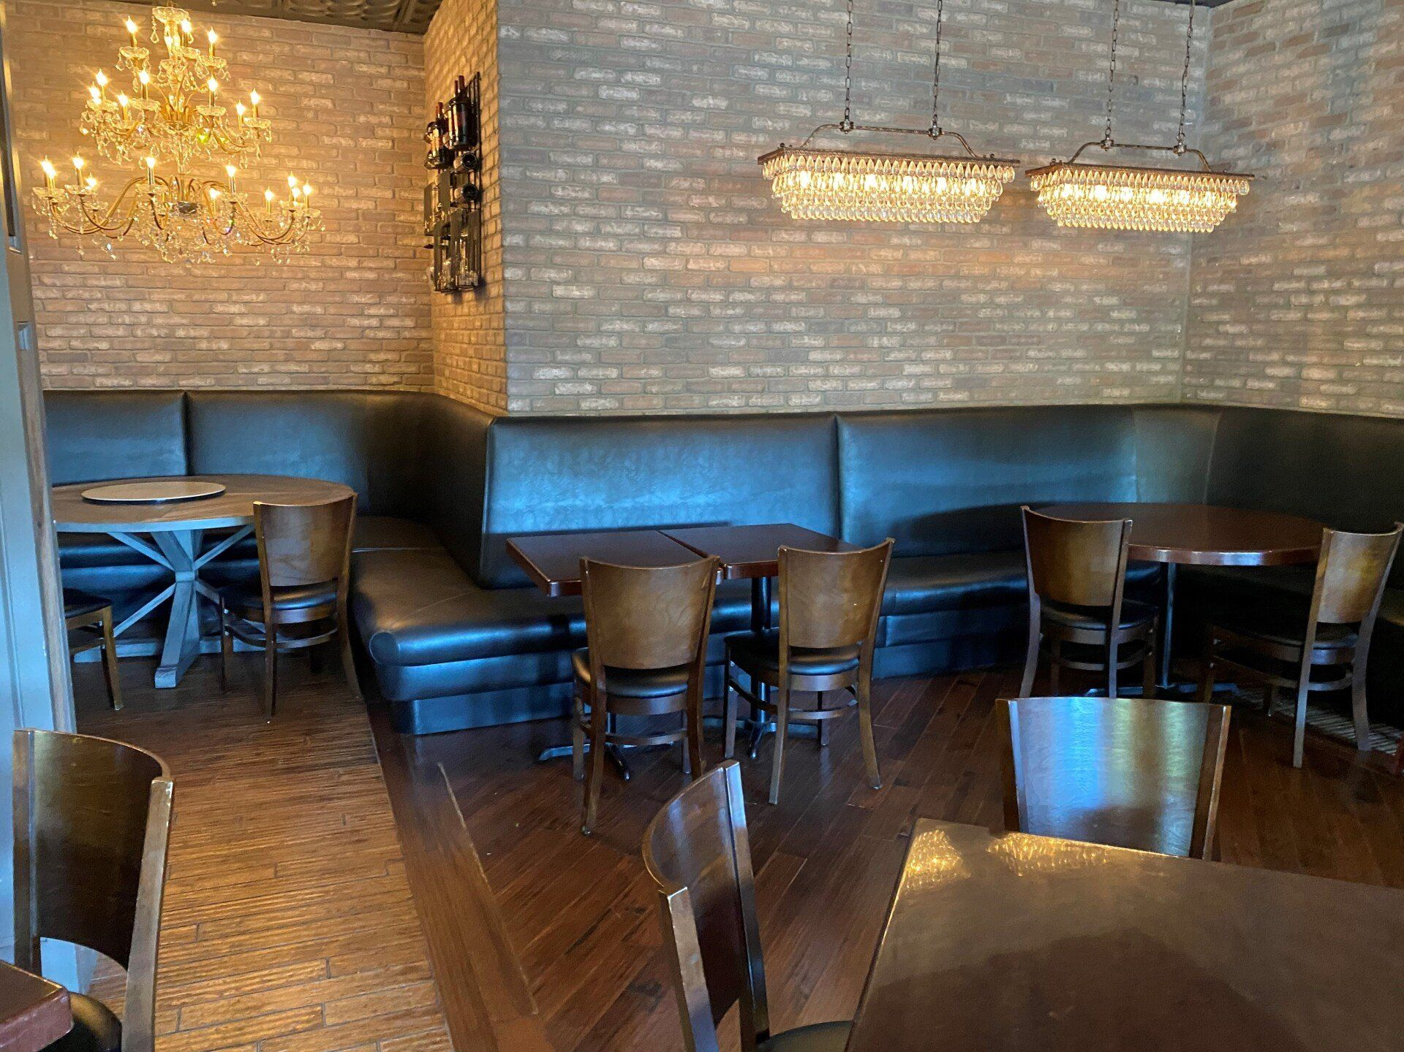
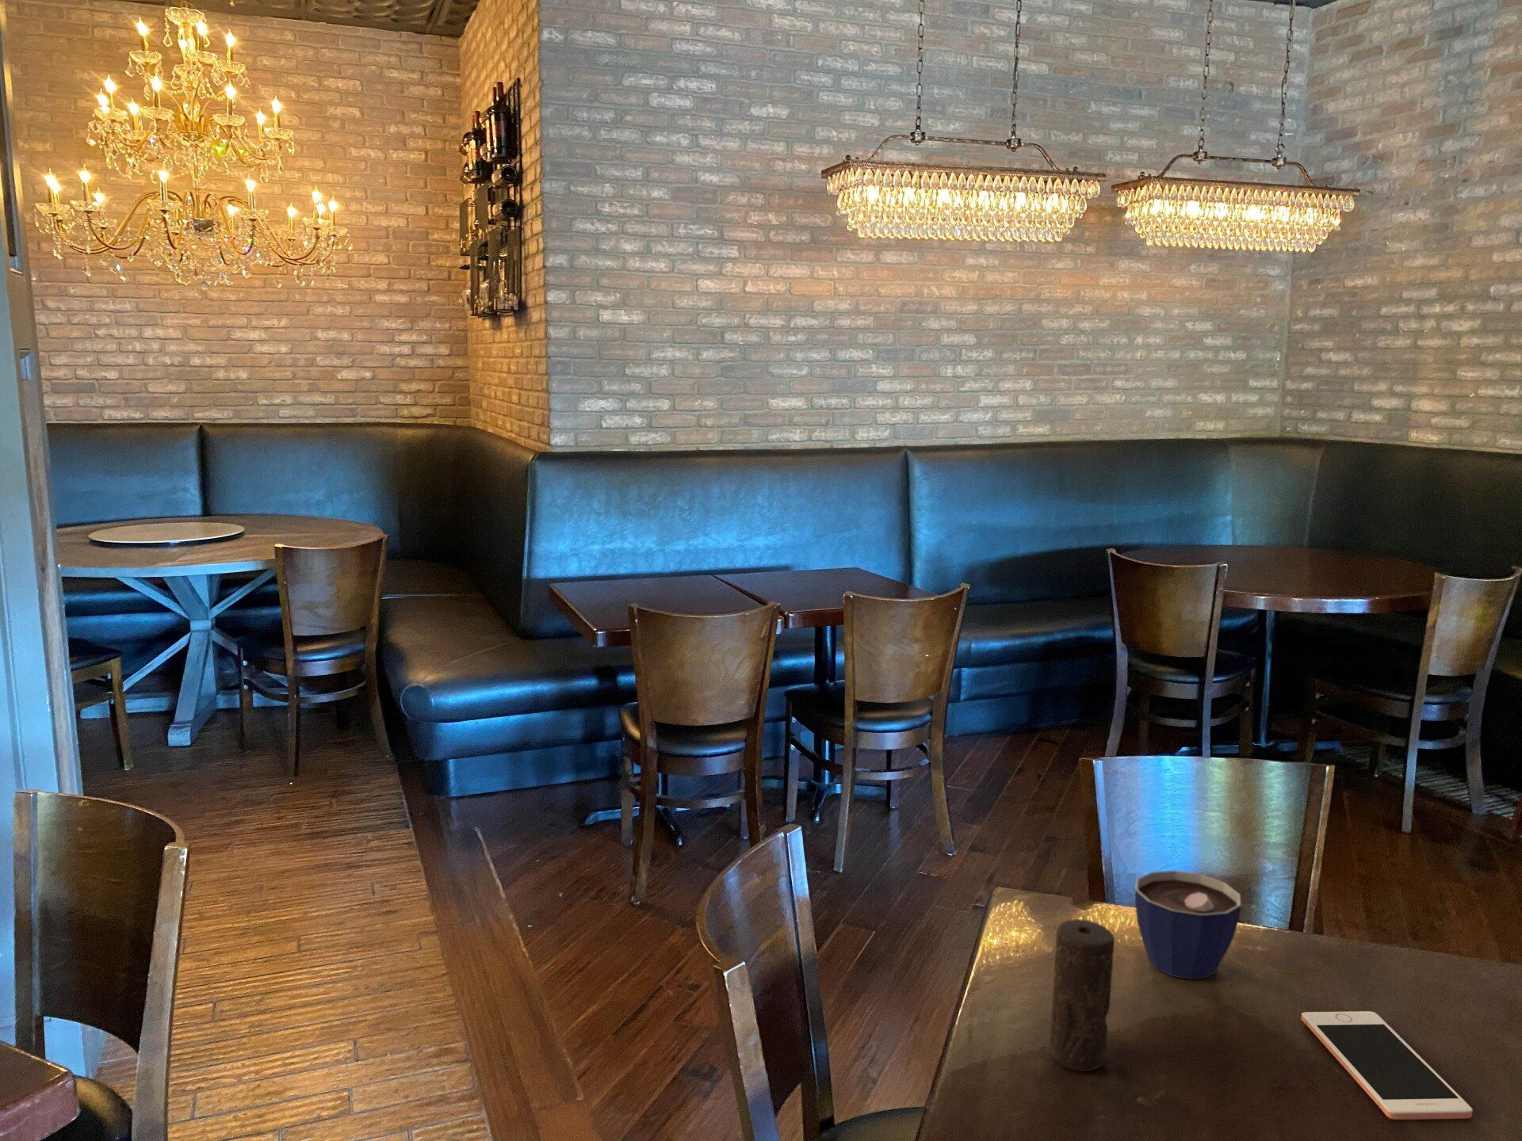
+ cup (1176, 918)
+ cell phone (1381, 1061)
+ candle (1081, 994)
